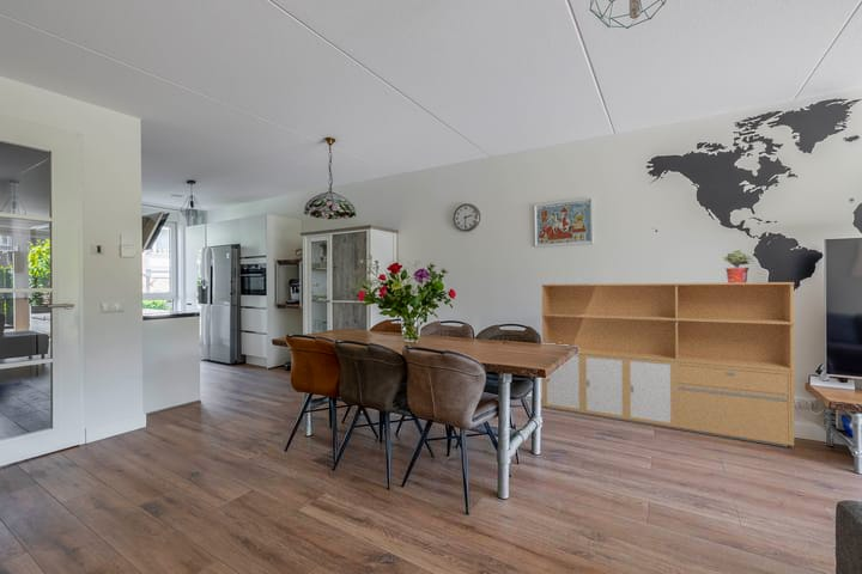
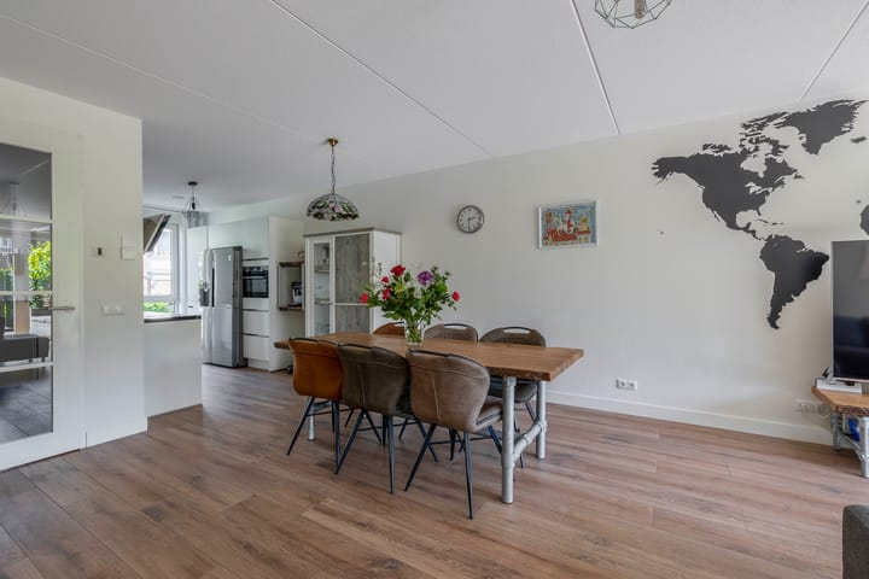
- potted plant (737, 265)
- storage cabinet (650, 352)
